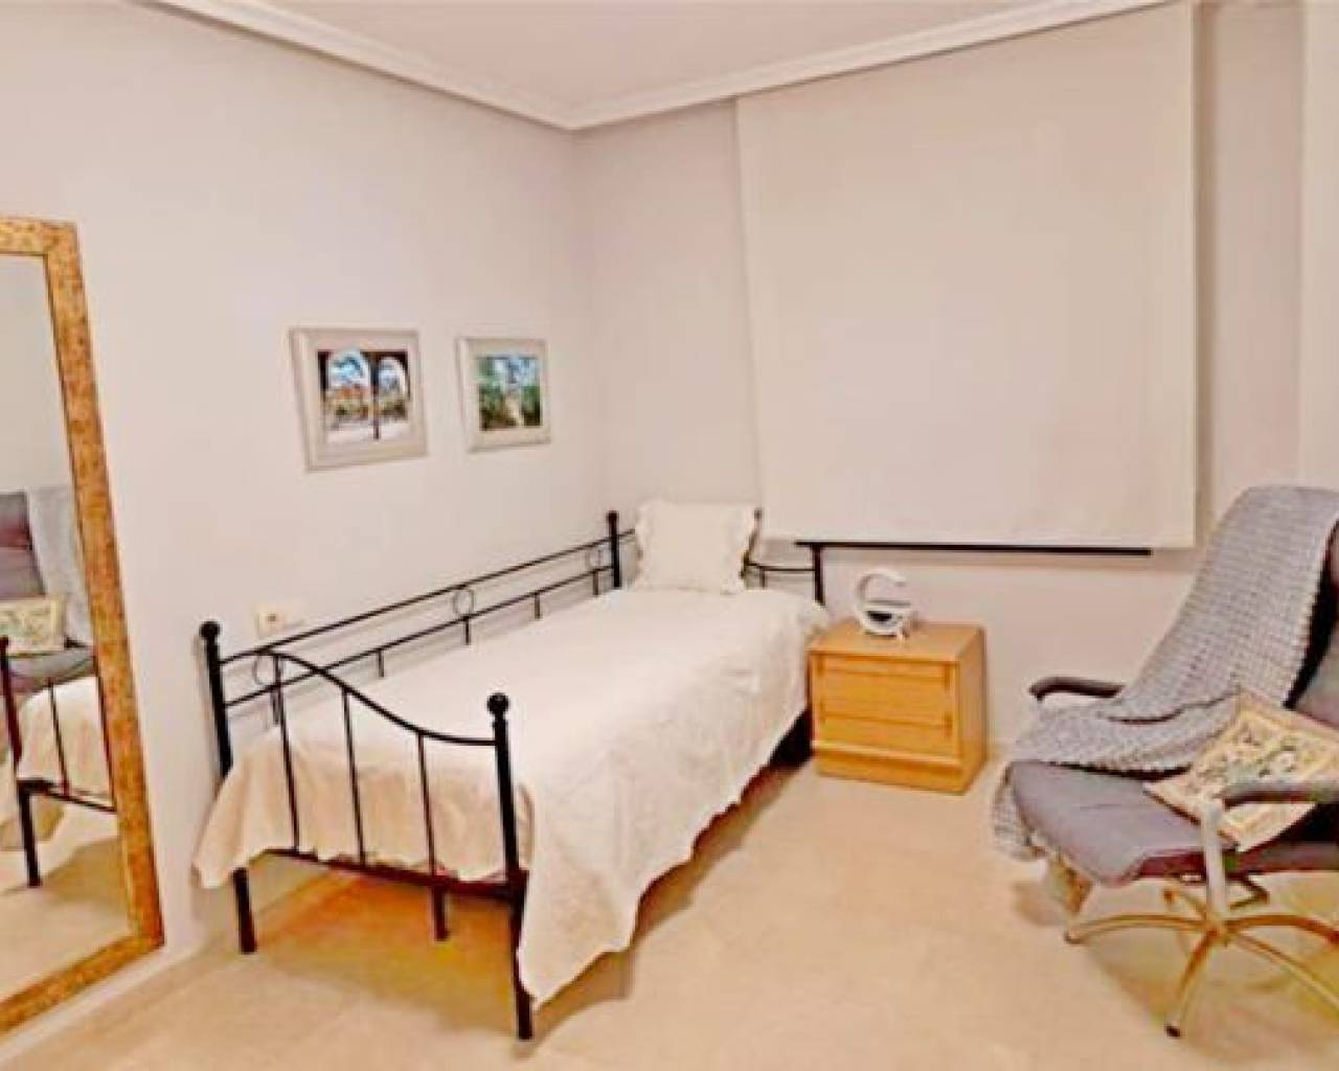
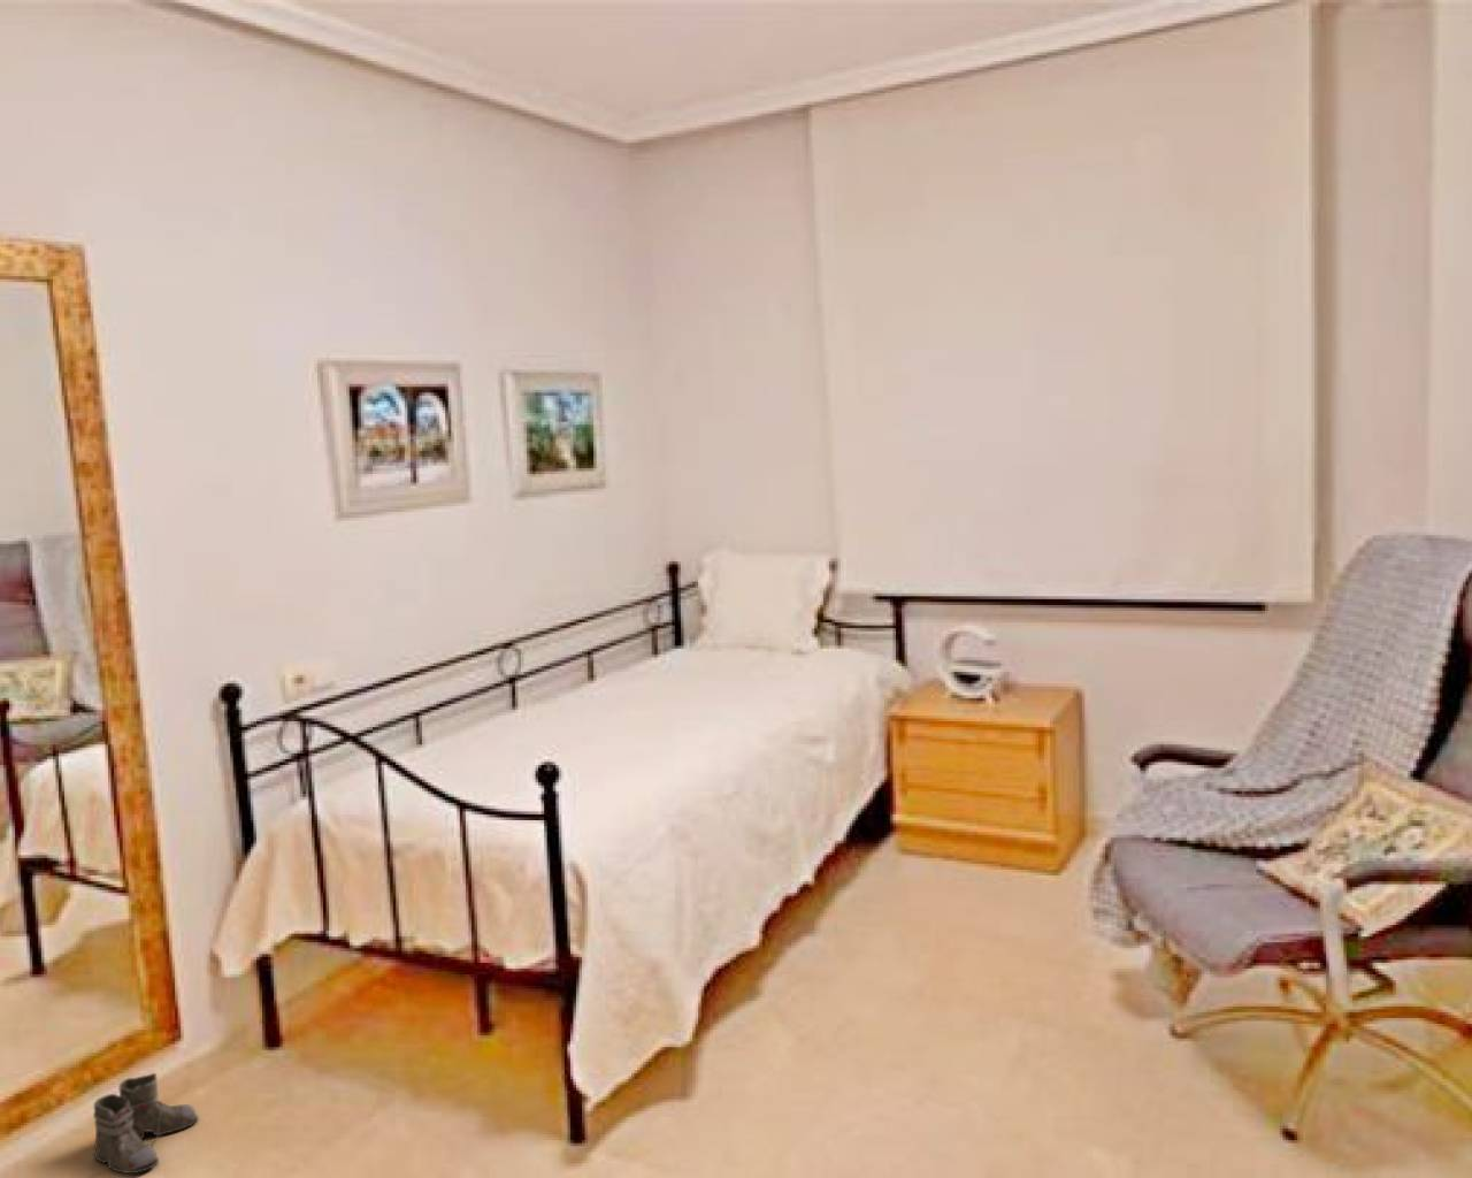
+ boots (139, 1118)
